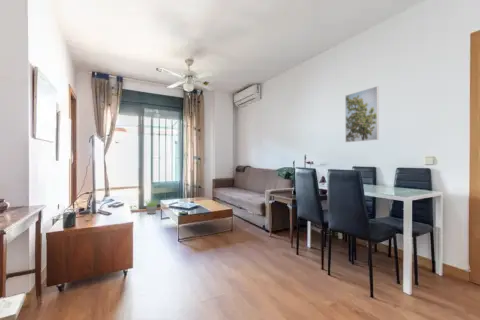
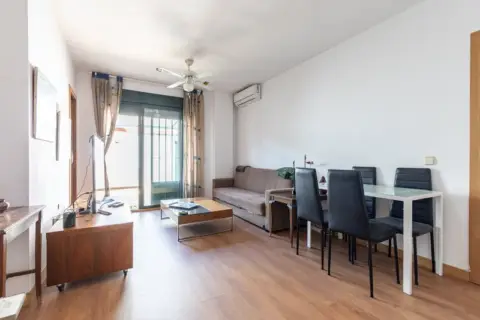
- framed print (361, 116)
- potted plant (151, 206)
